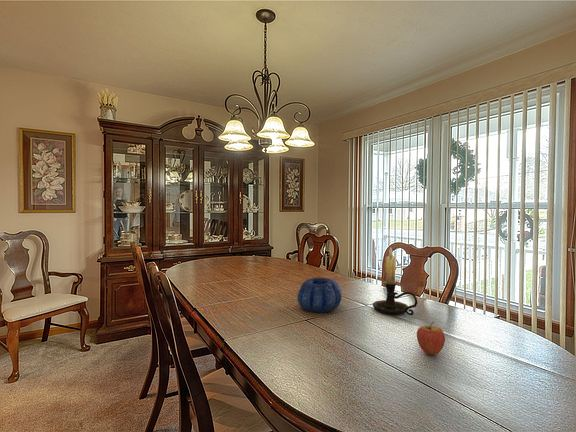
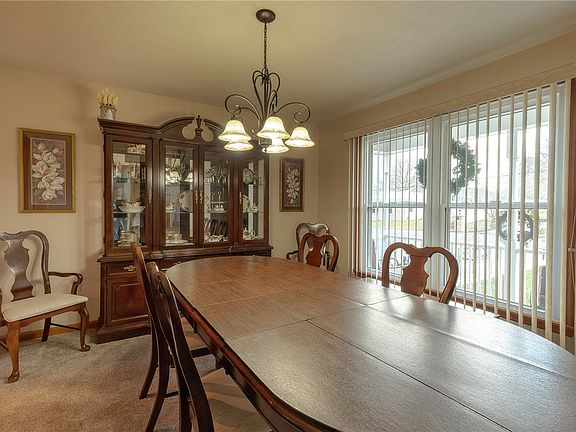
- fruit (430, 337)
- candle holder (394, 279)
- decorative bowl (319, 293)
